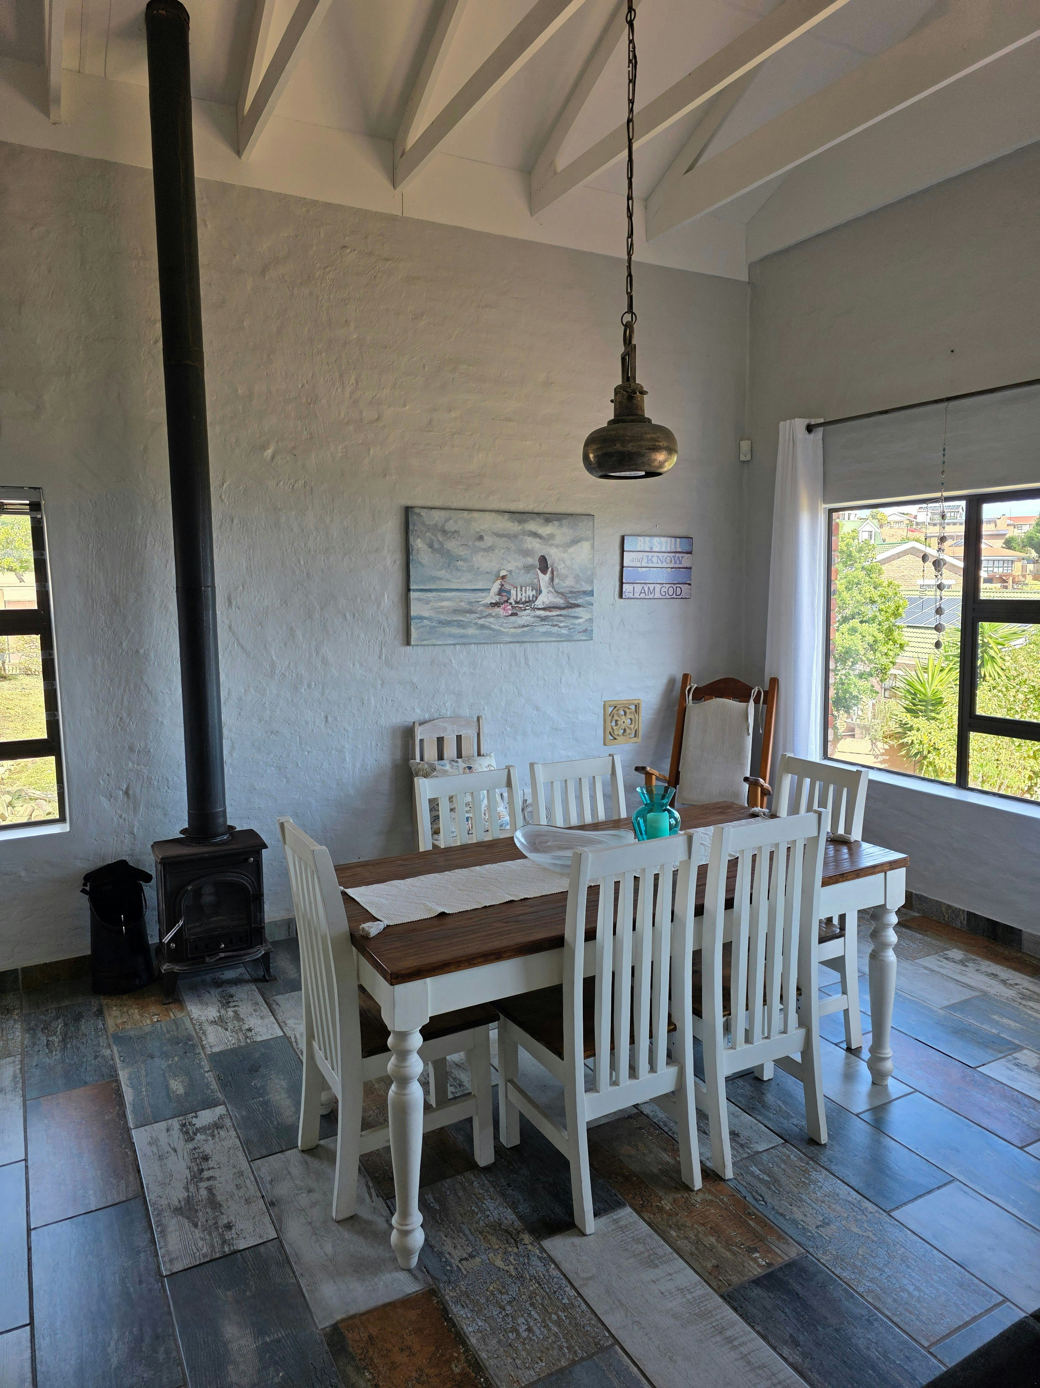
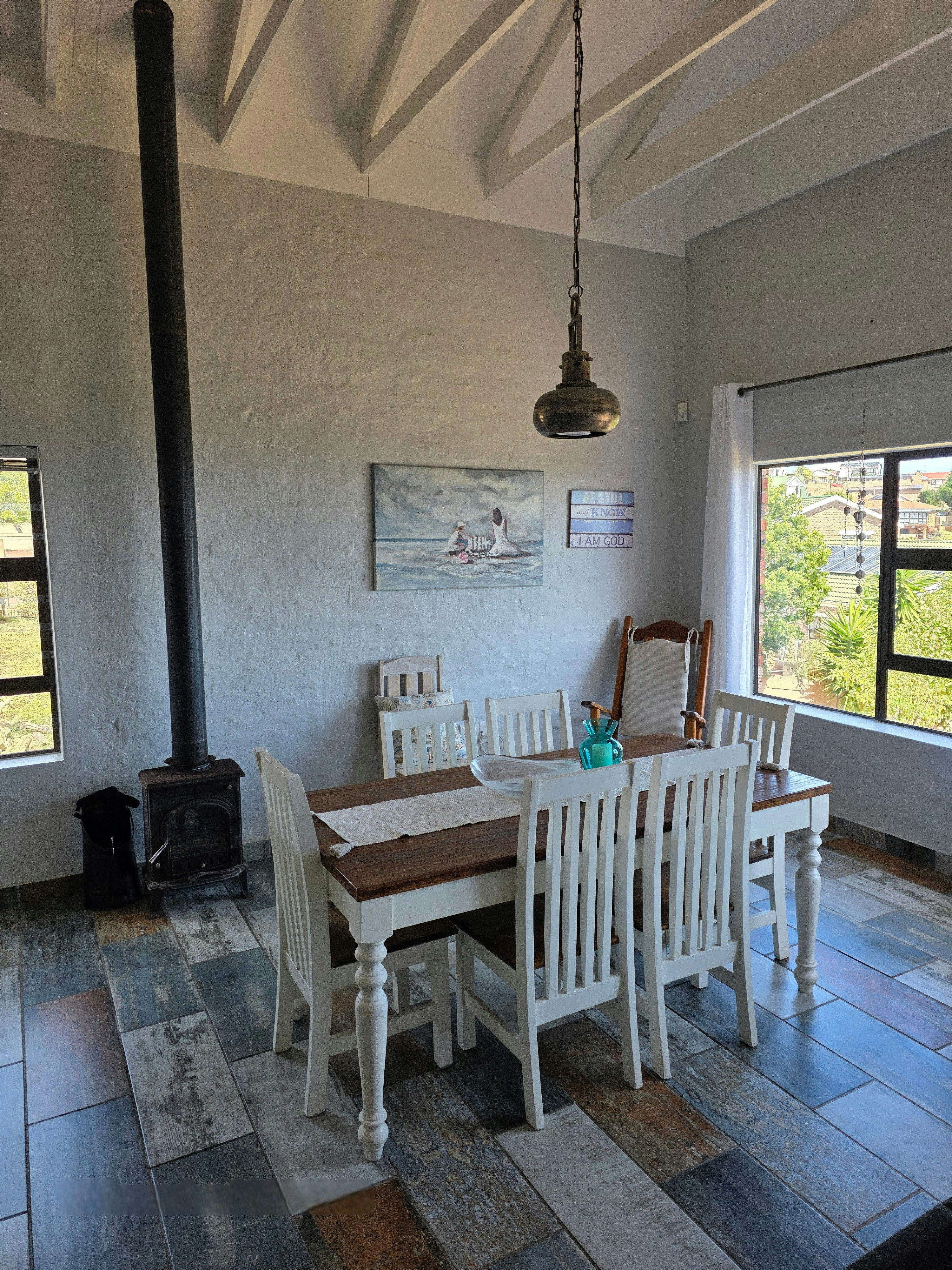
- wall ornament (623, 722)
